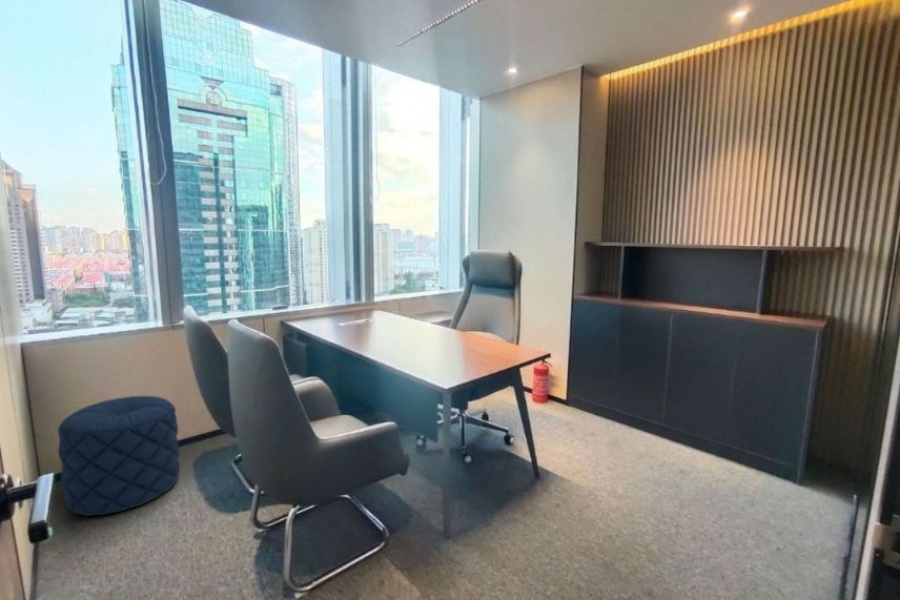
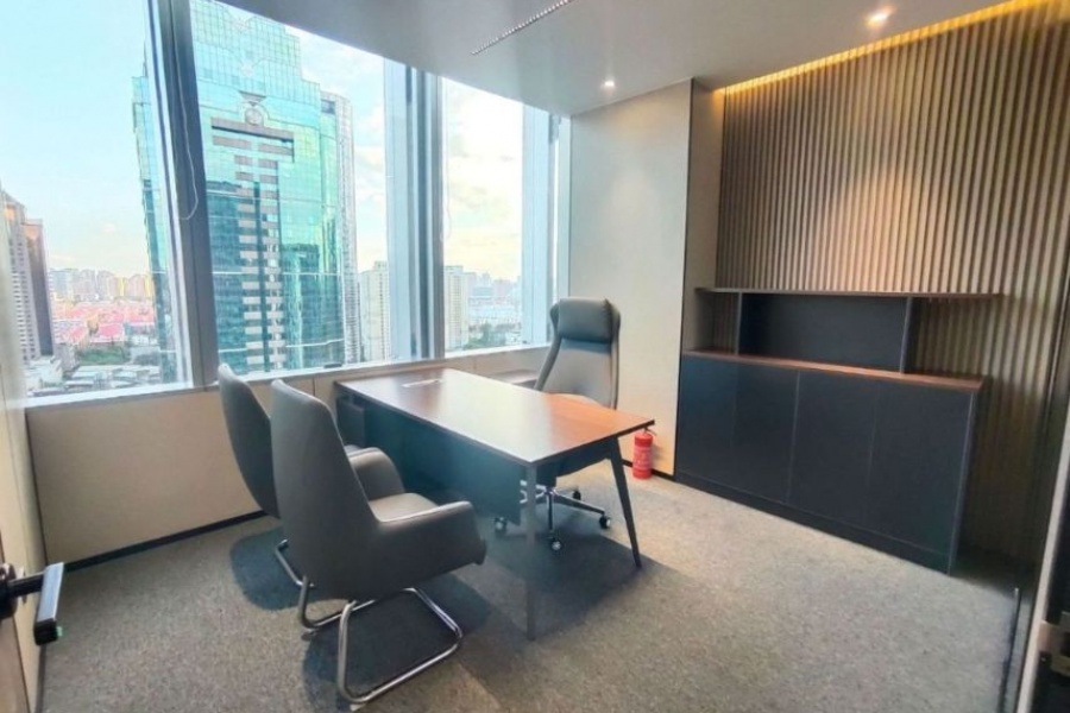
- pouf (122, 448)
